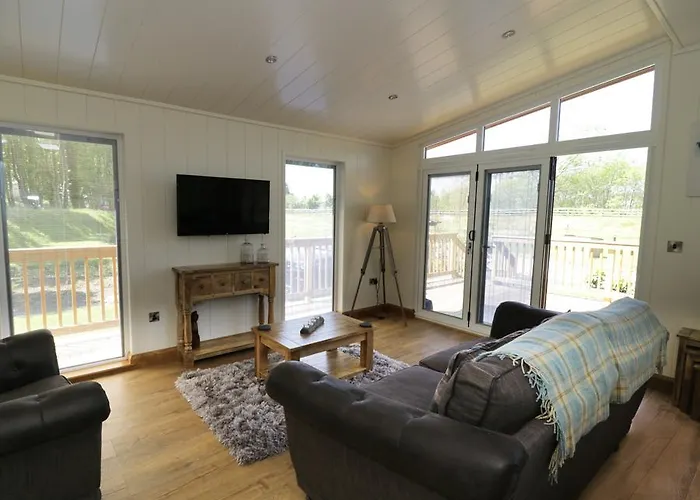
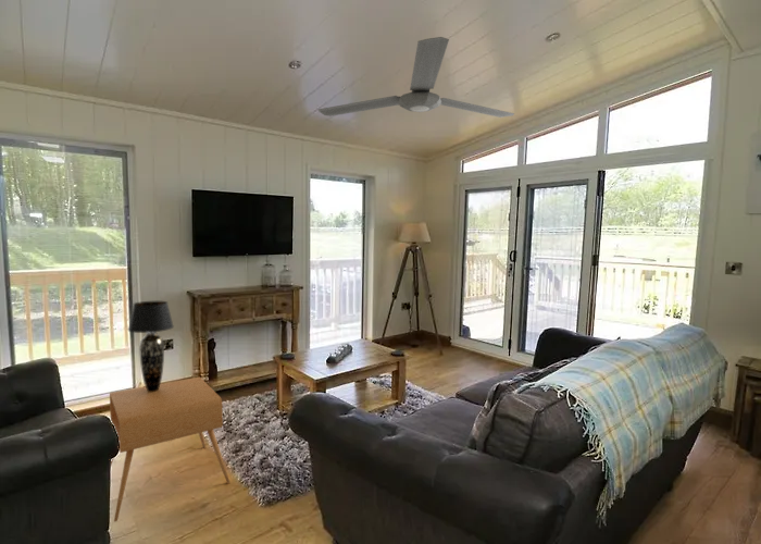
+ side table (165, 437)
+ ceiling fan (416, 79)
+ table lamp (151, 346)
